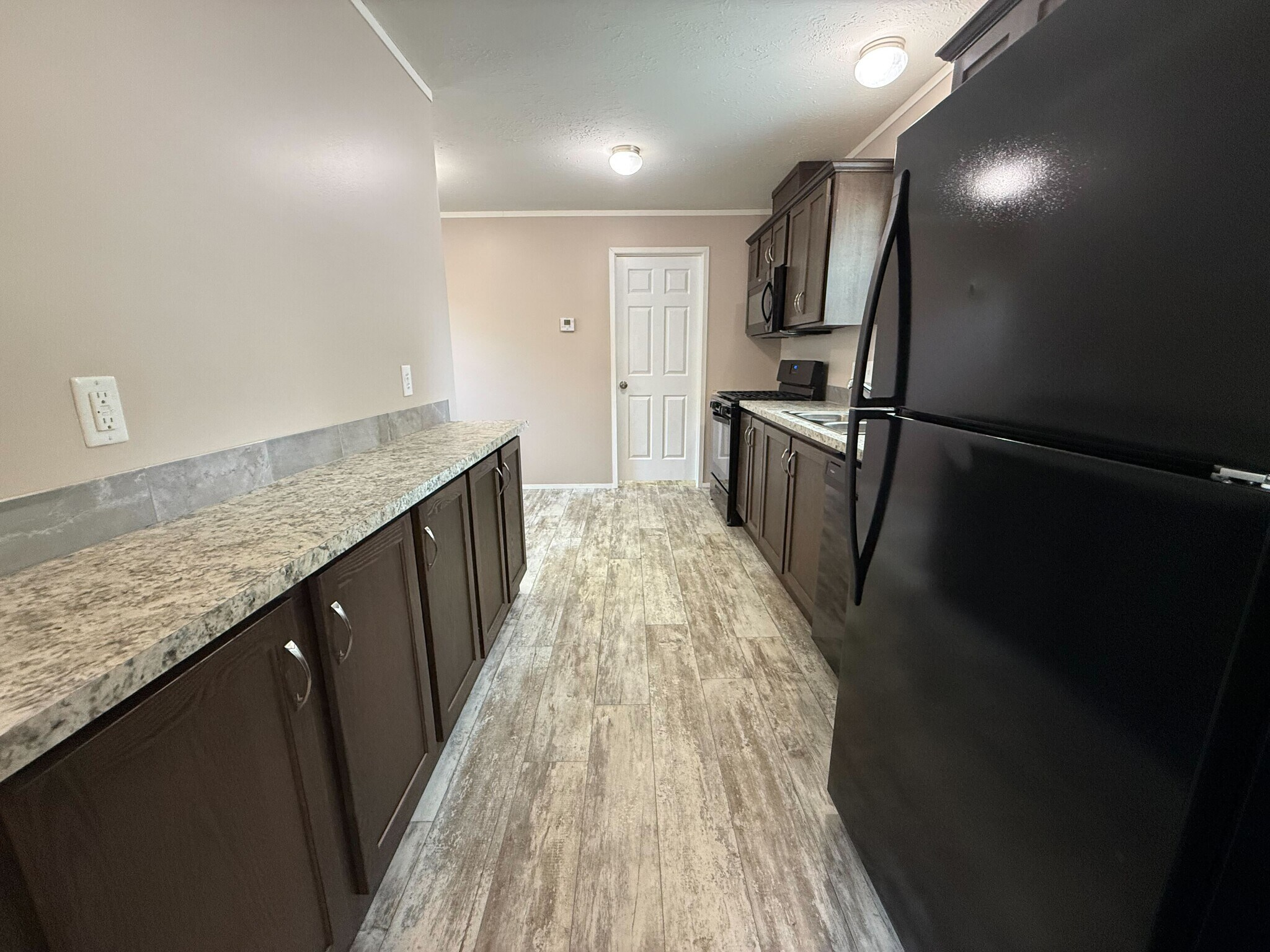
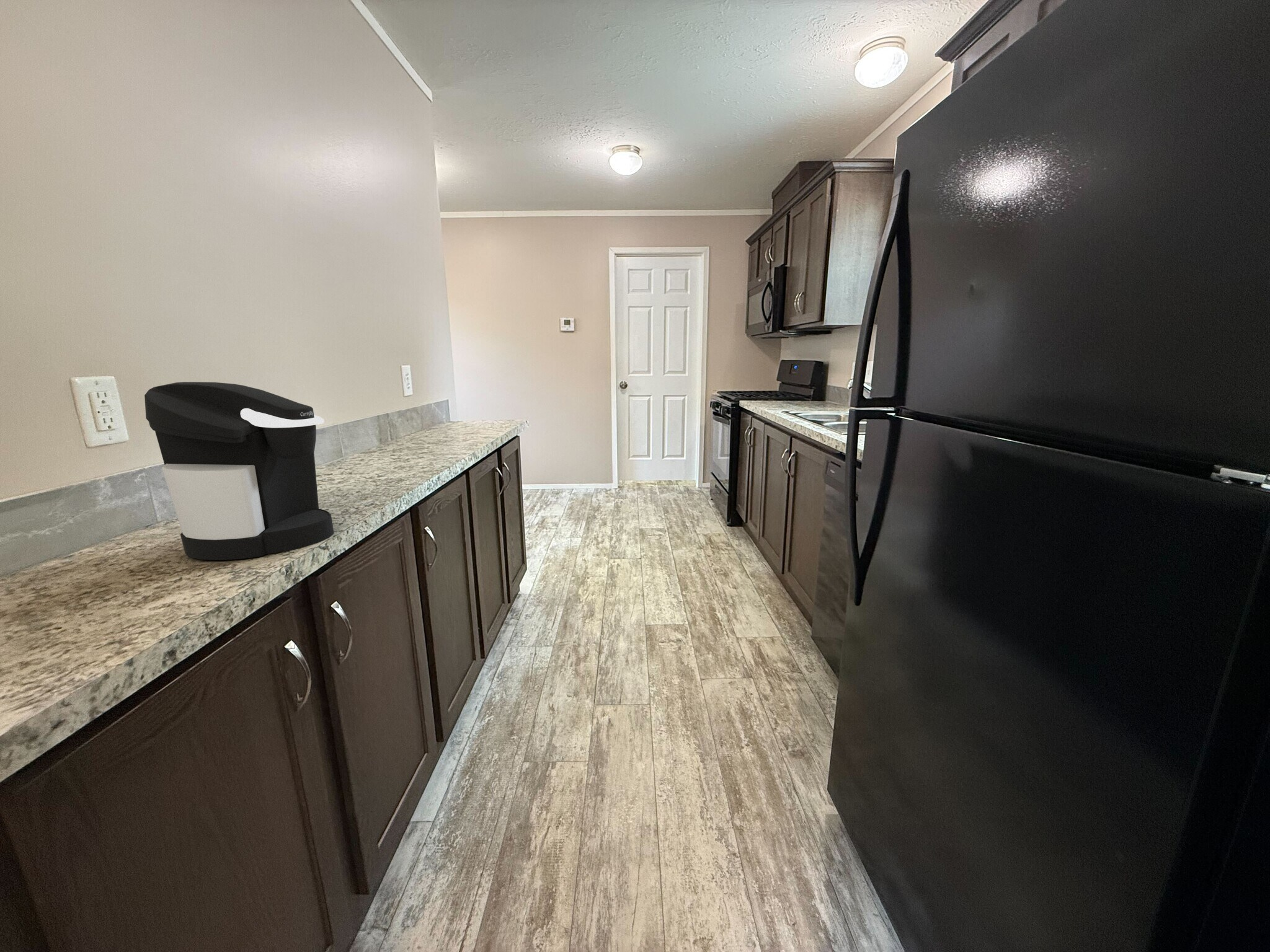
+ coffee maker (254, 463)
